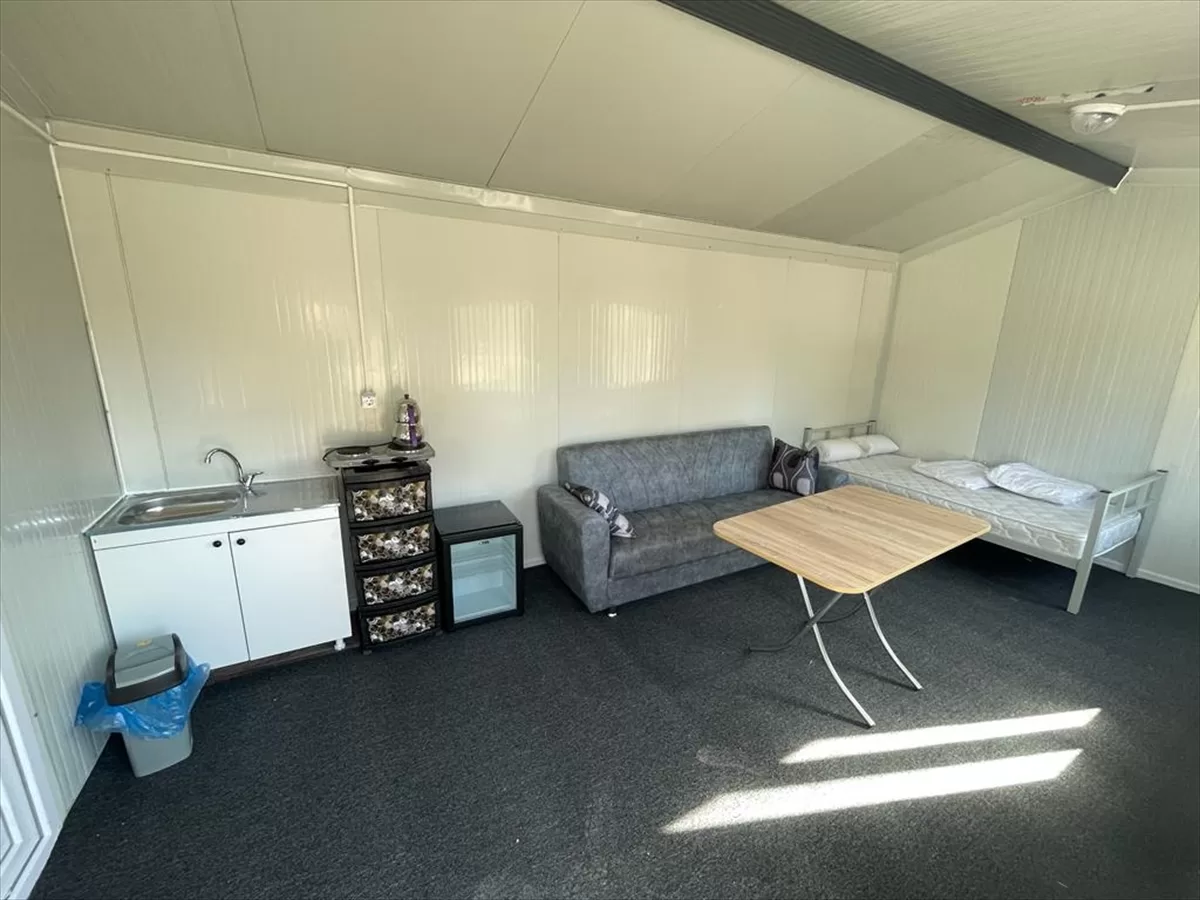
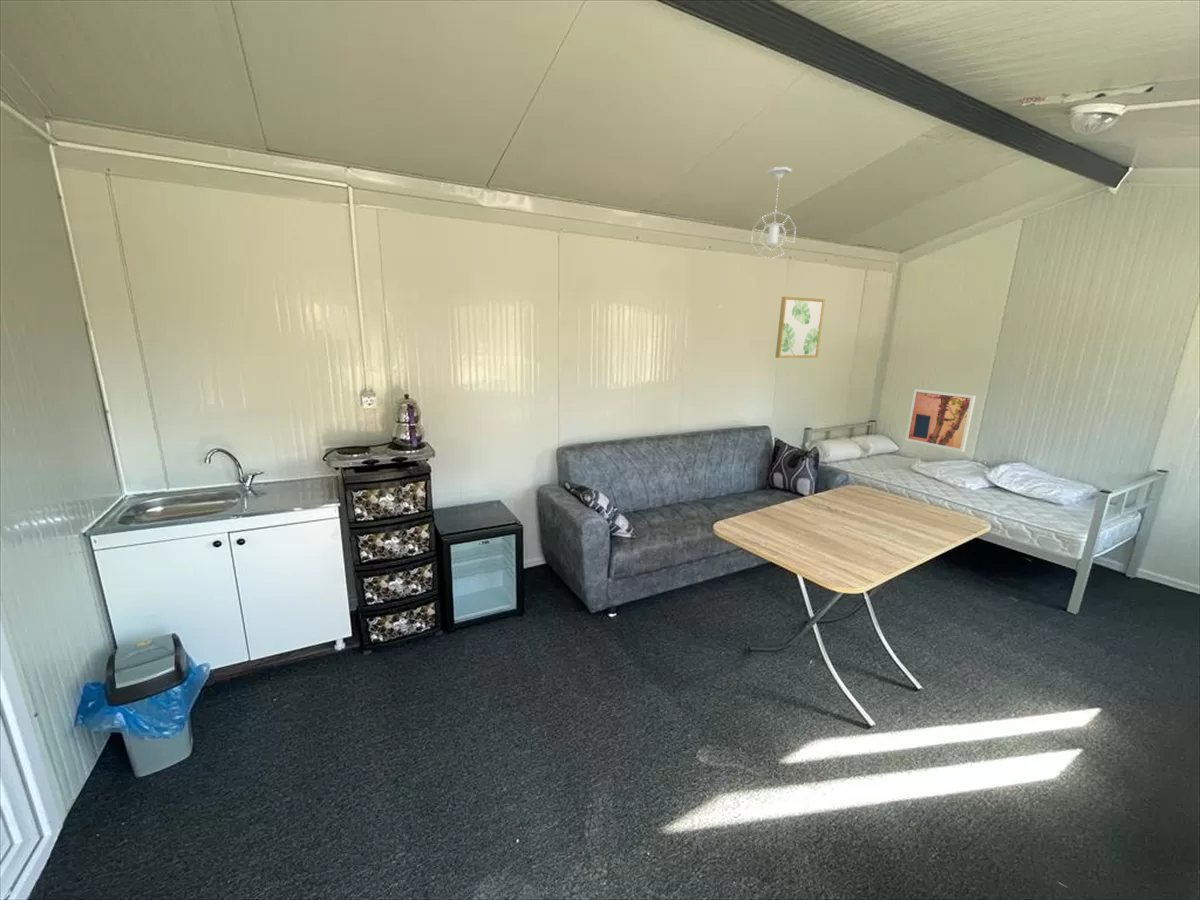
+ wall art (800, 328)
+ wall art (938, 419)
+ pendant light (775, 215)
